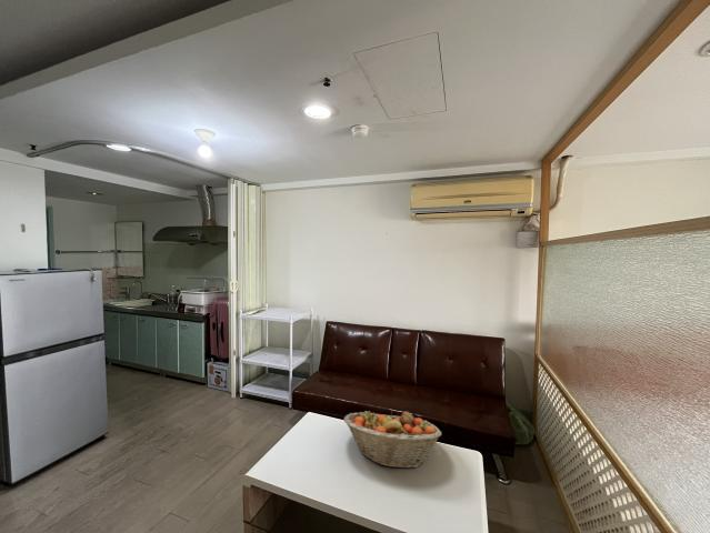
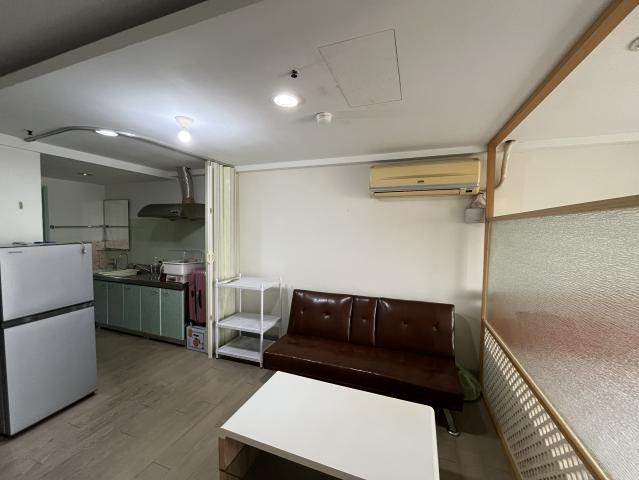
- fruit basket (390, 431)
